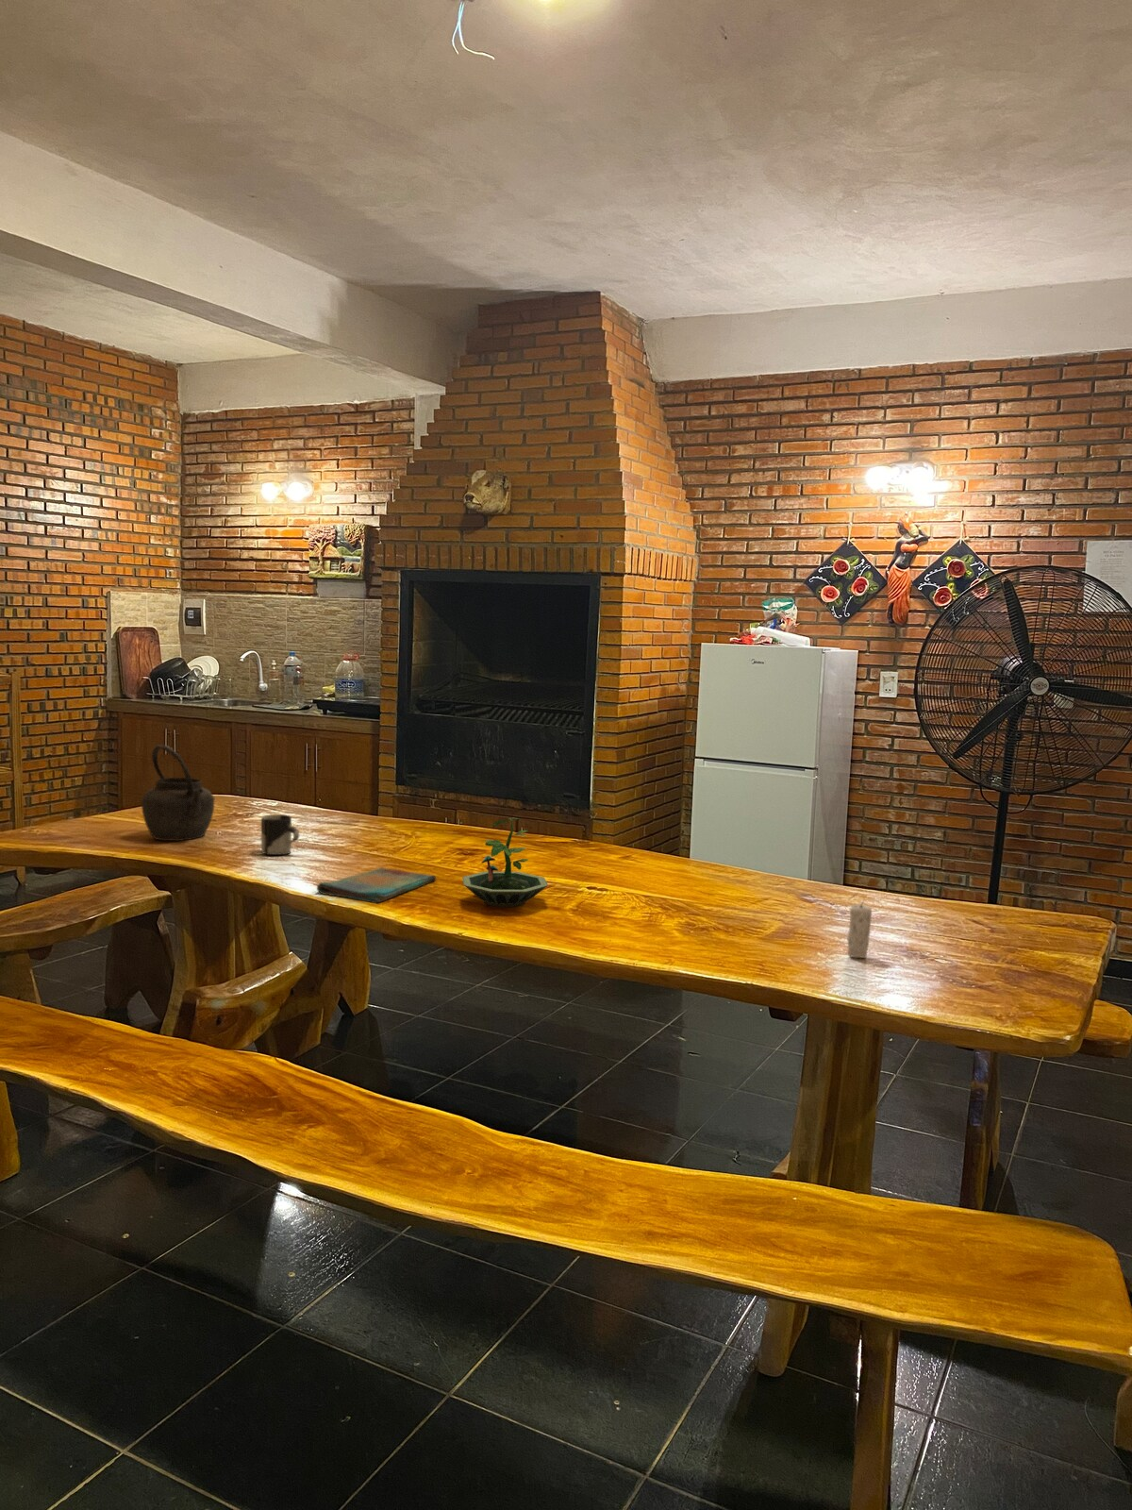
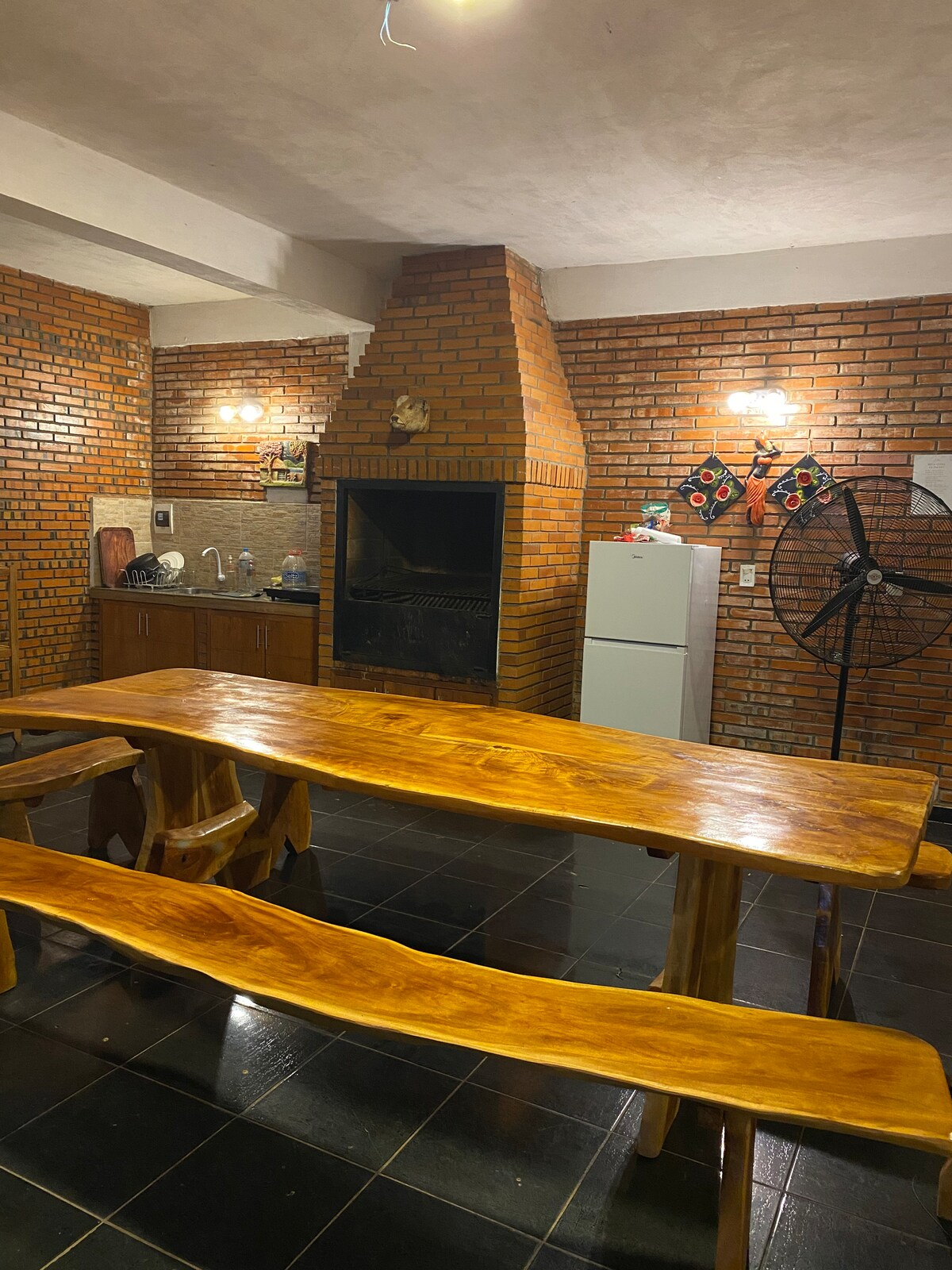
- terrarium (509, 835)
- cup (281, 835)
- dish towel (377, 882)
- candle (859, 926)
- kettle (180, 792)
